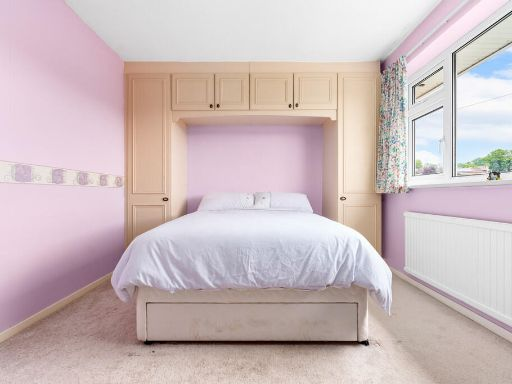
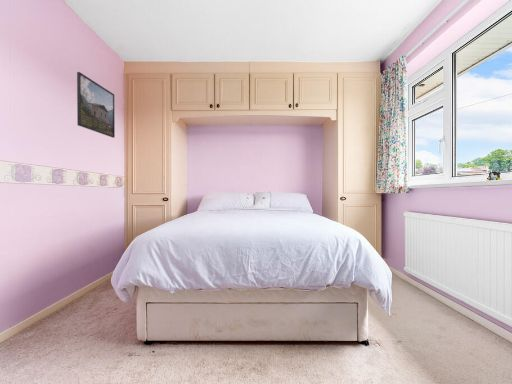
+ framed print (97, 108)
